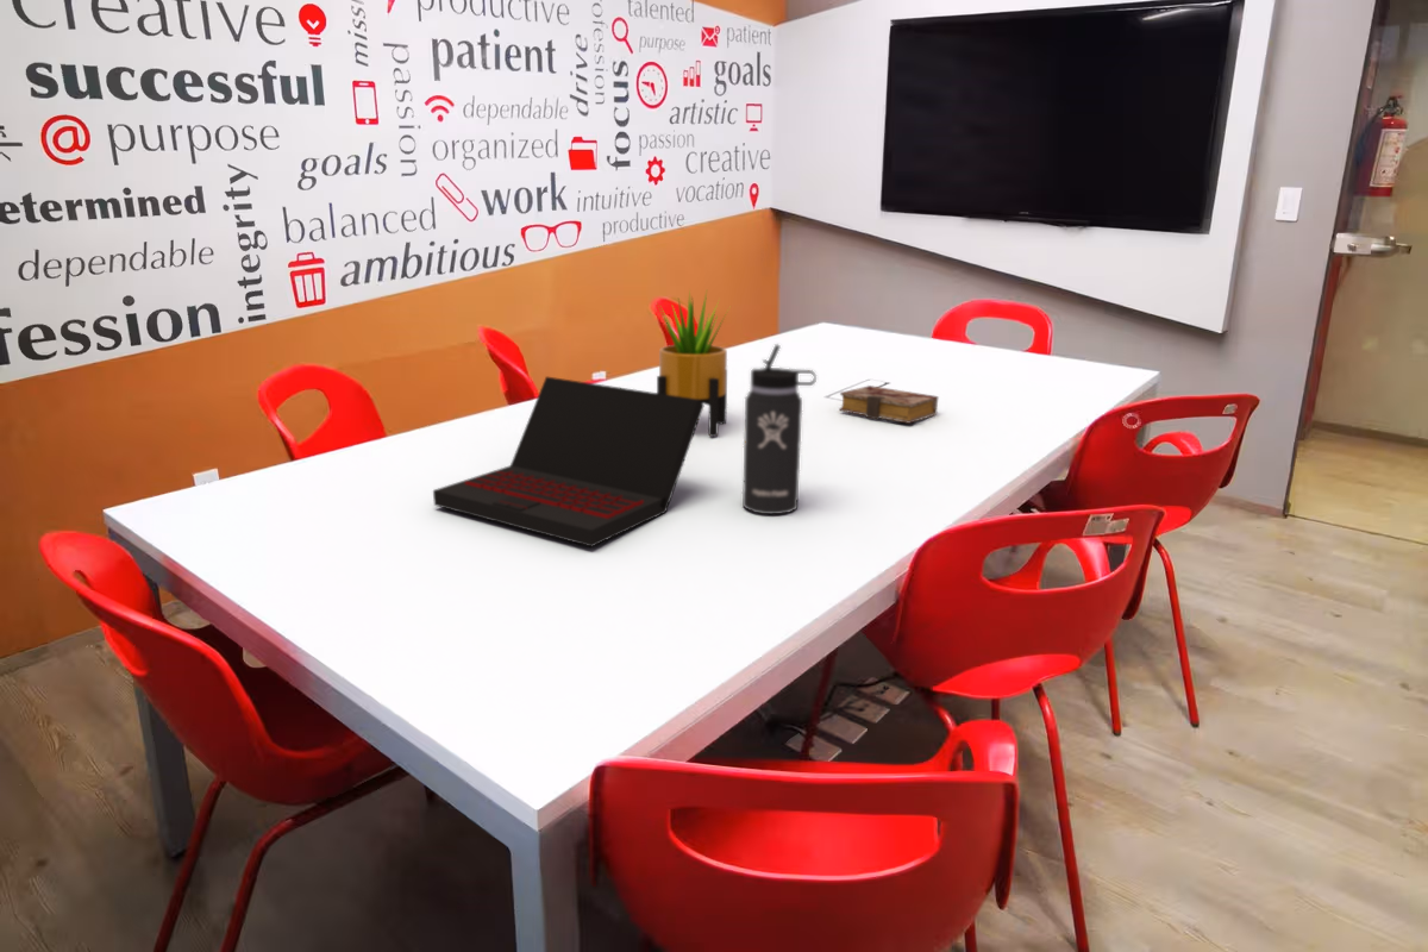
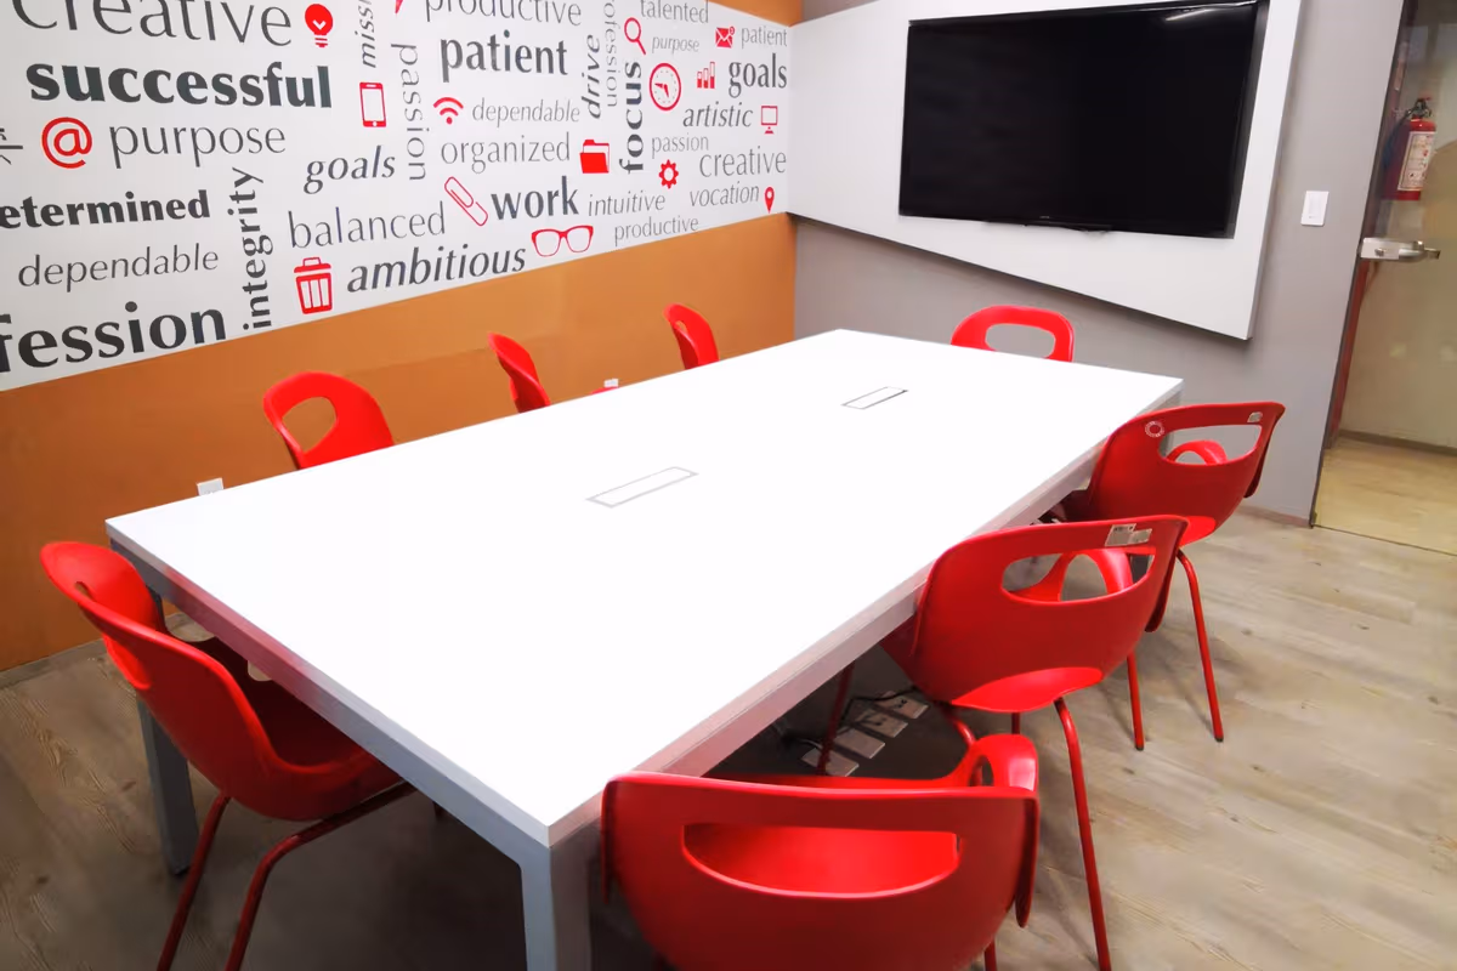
- potted plant (691, 361)
- thermos bottle (778, 426)
- laptop (570, 450)
- book (888, 402)
